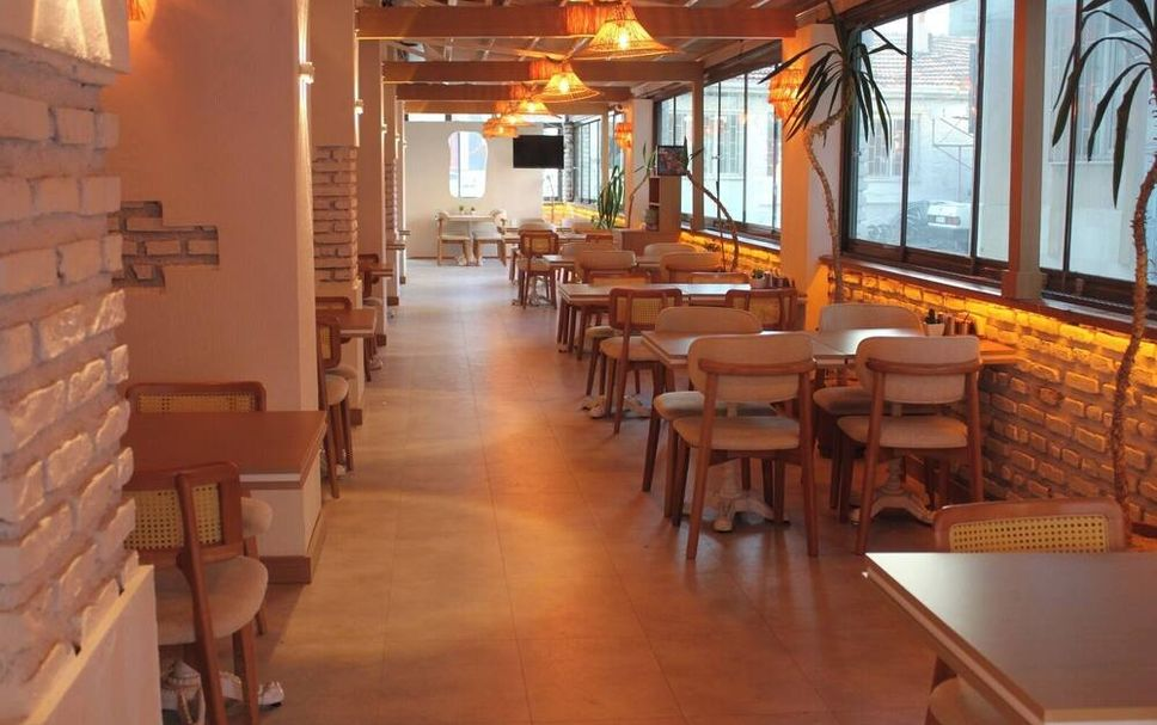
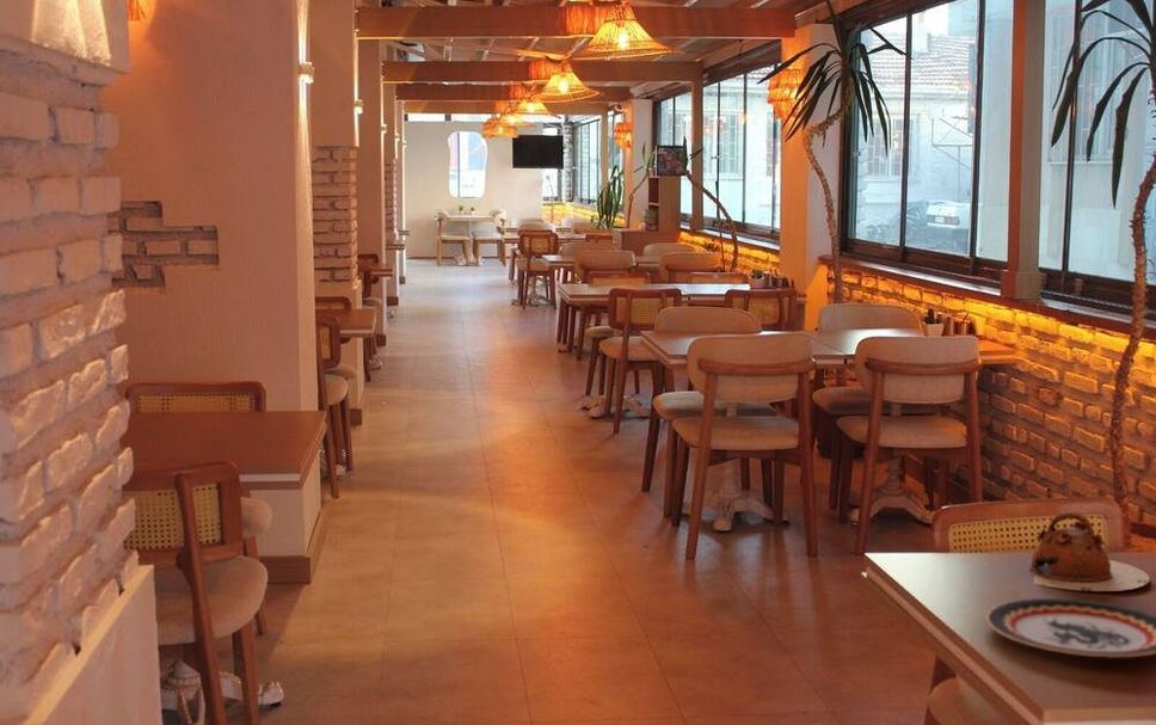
+ plate (1080, 632)
+ teapot (1076, 541)
